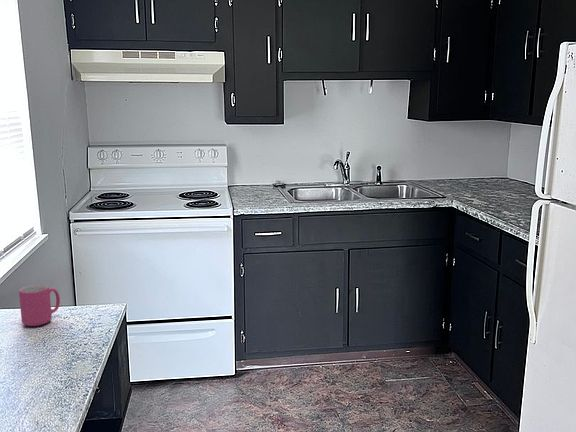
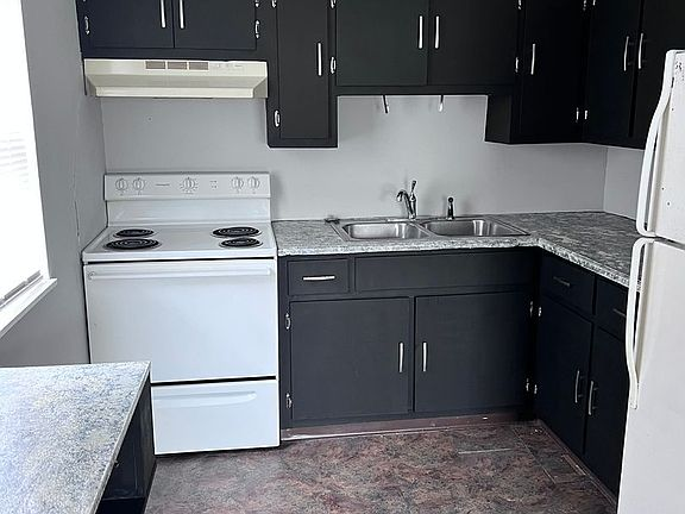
- mug (40, 303)
